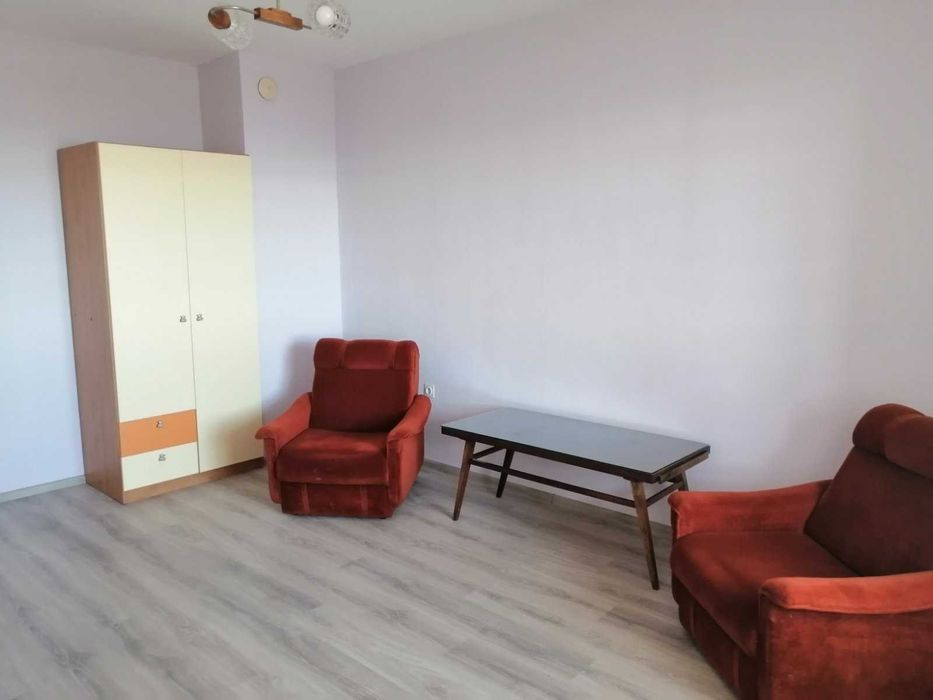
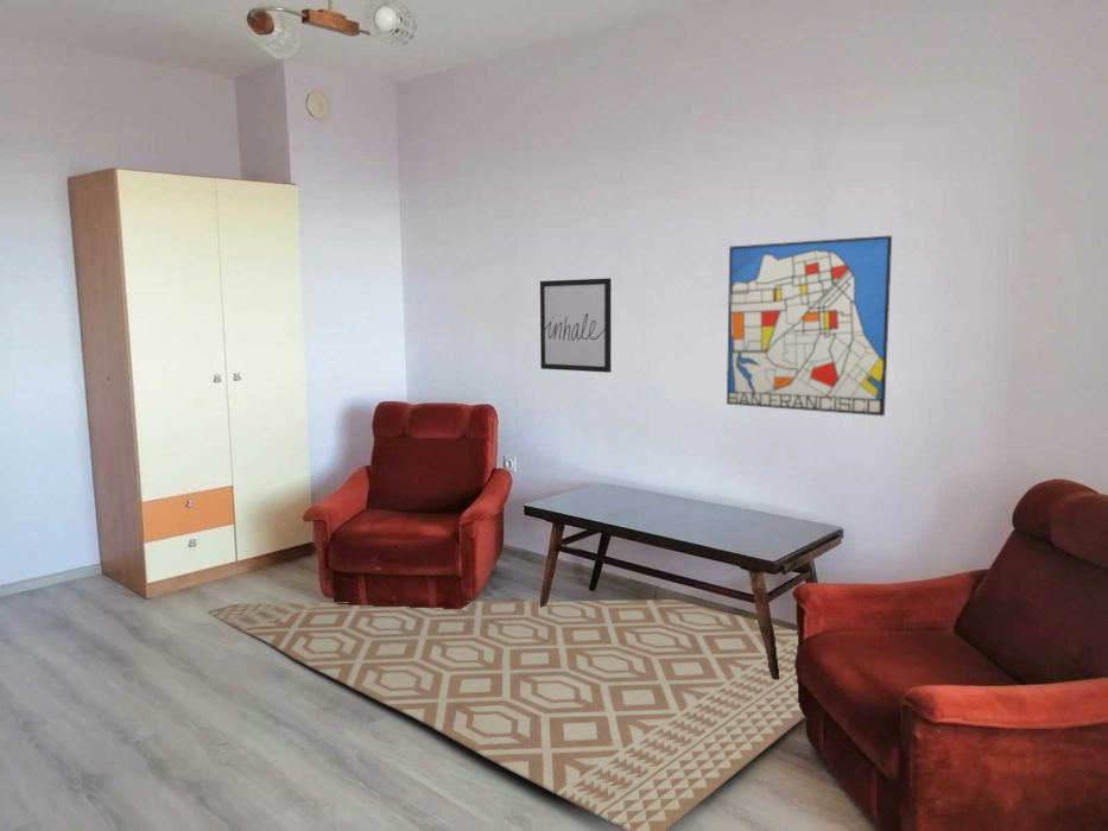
+ wall art (574, 325)
+ rug (519, 632)
+ wall art (803, 326)
